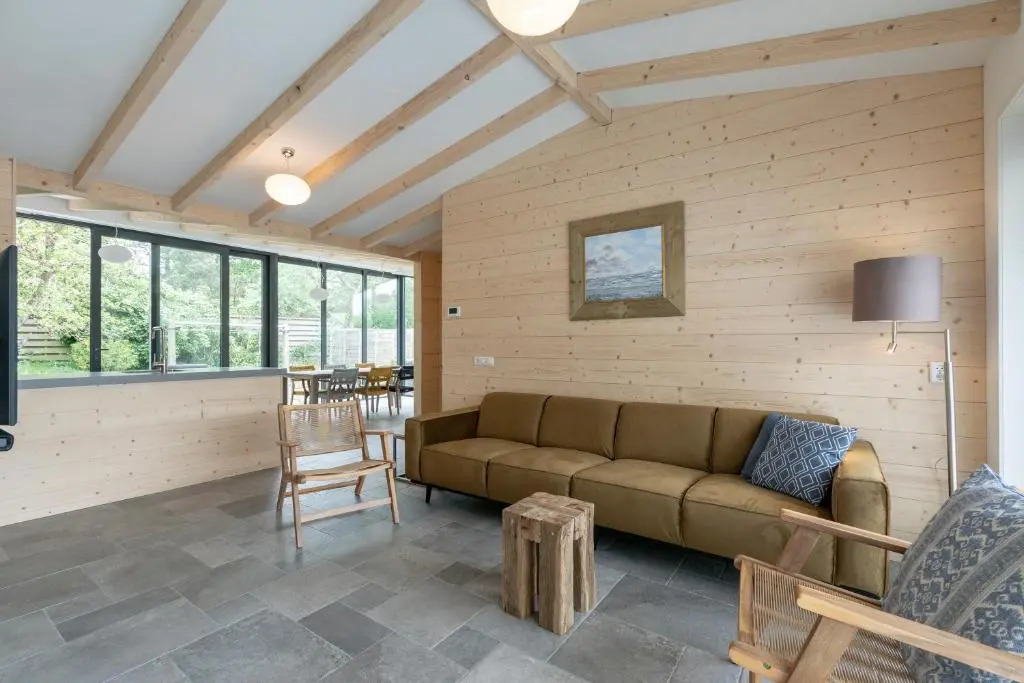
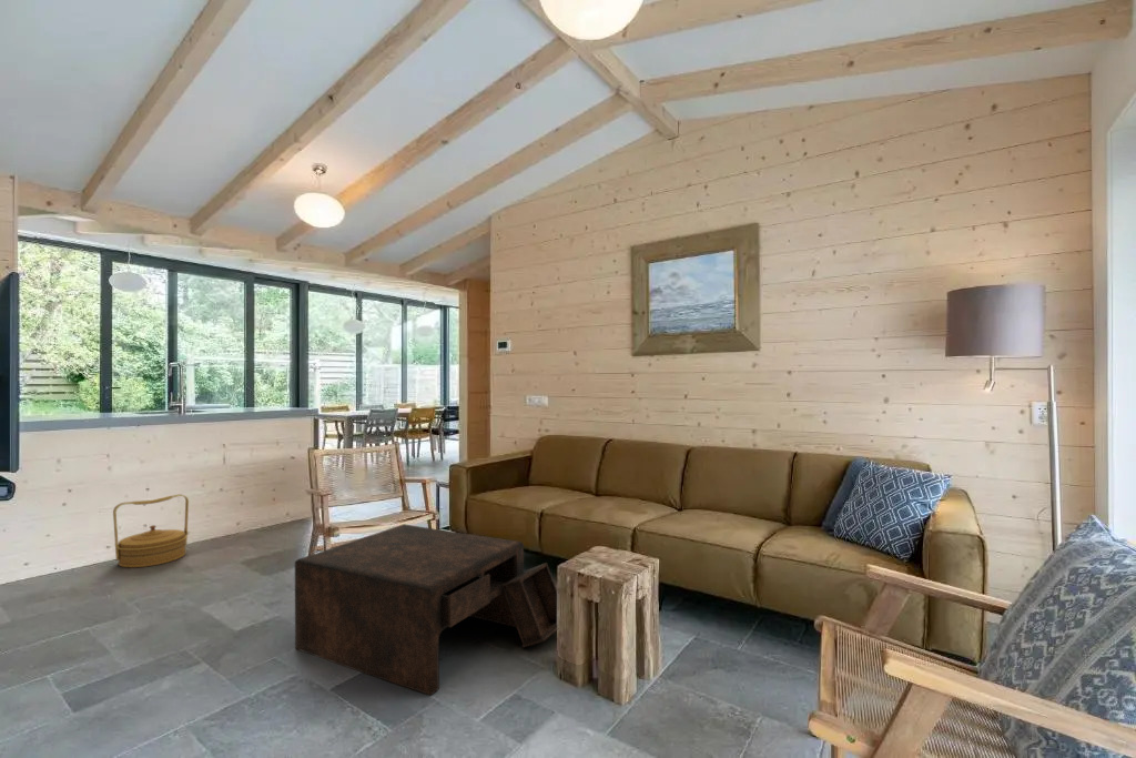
+ coffee table (428, 593)
+ woven basket (152, 528)
